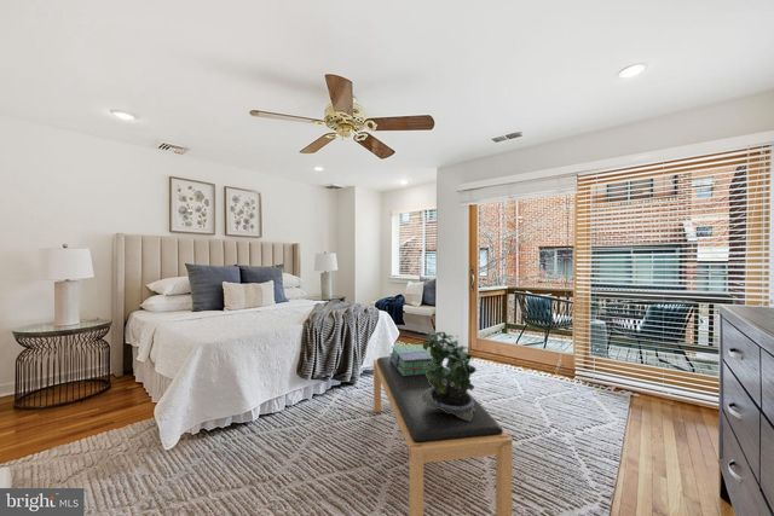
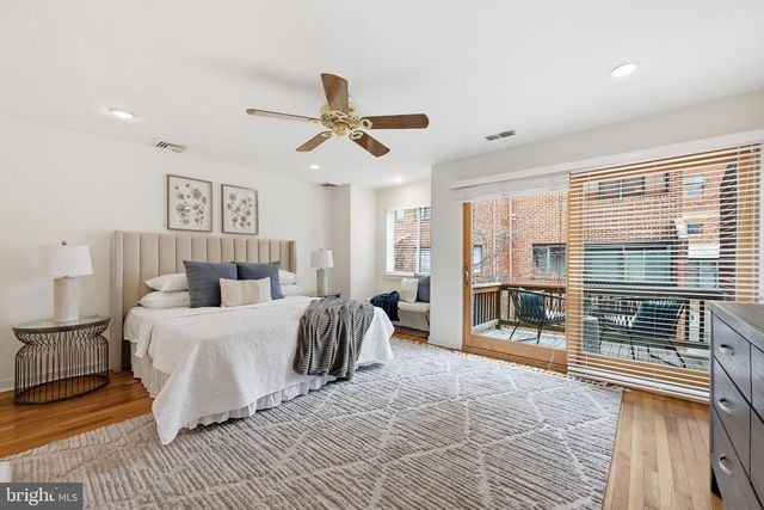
- stack of books (415, 358)
- bench (423, 416)
- potted plant (445, 370)
